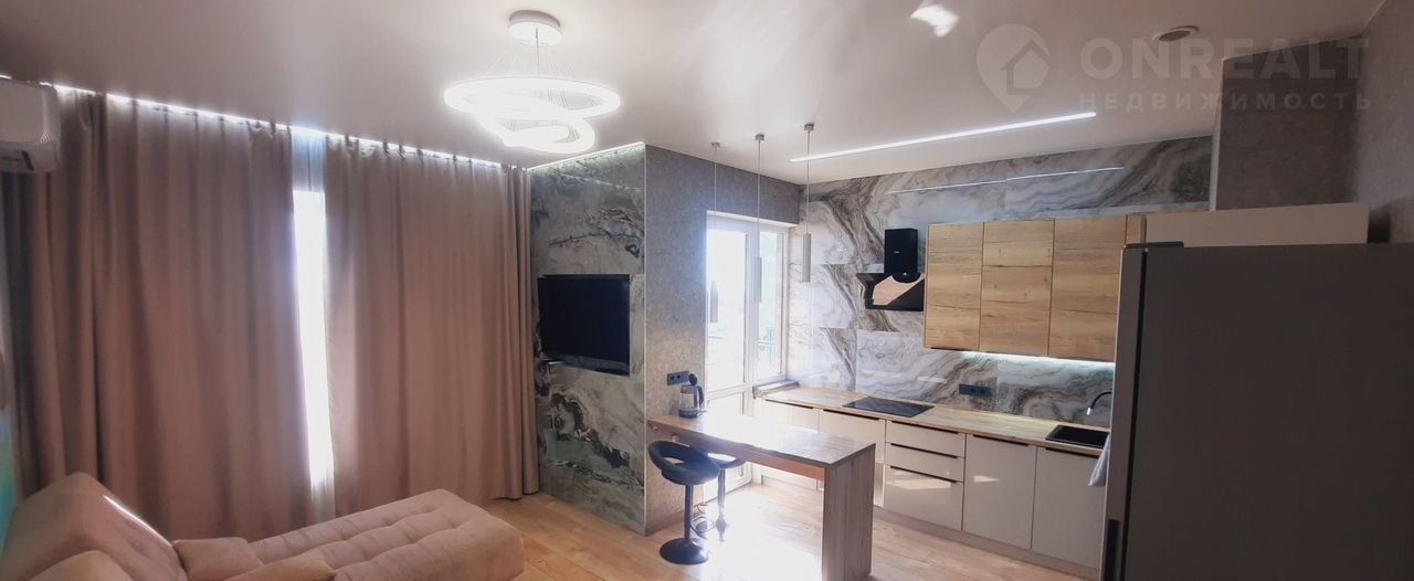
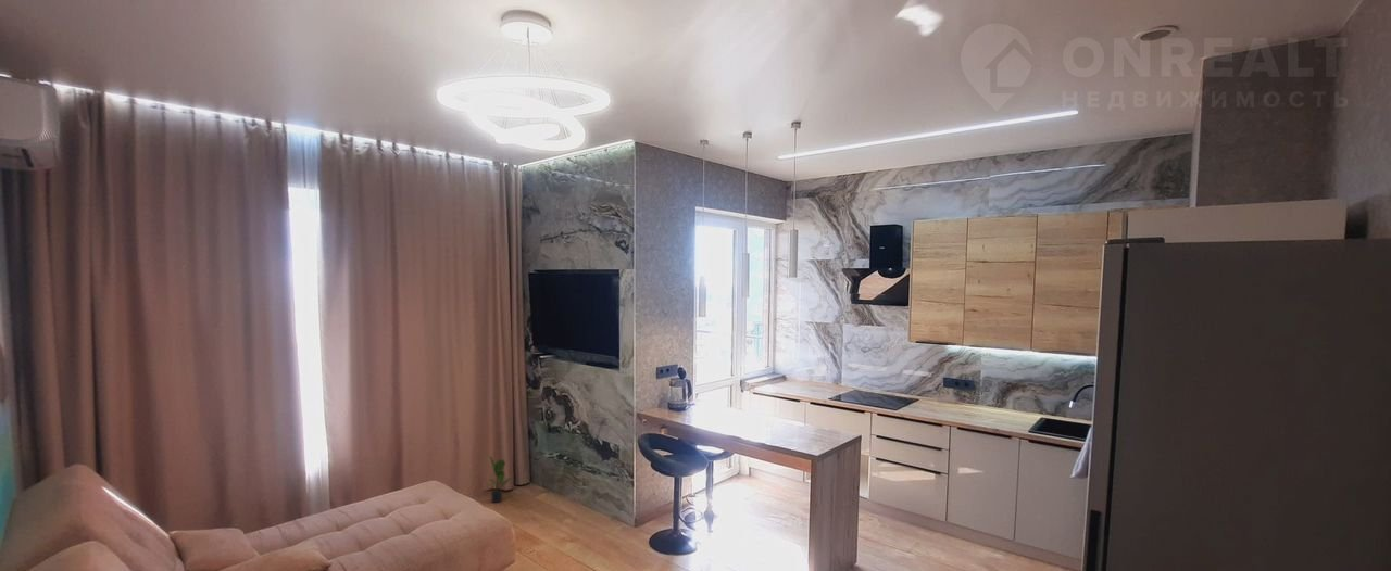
+ potted plant (499, 479)
